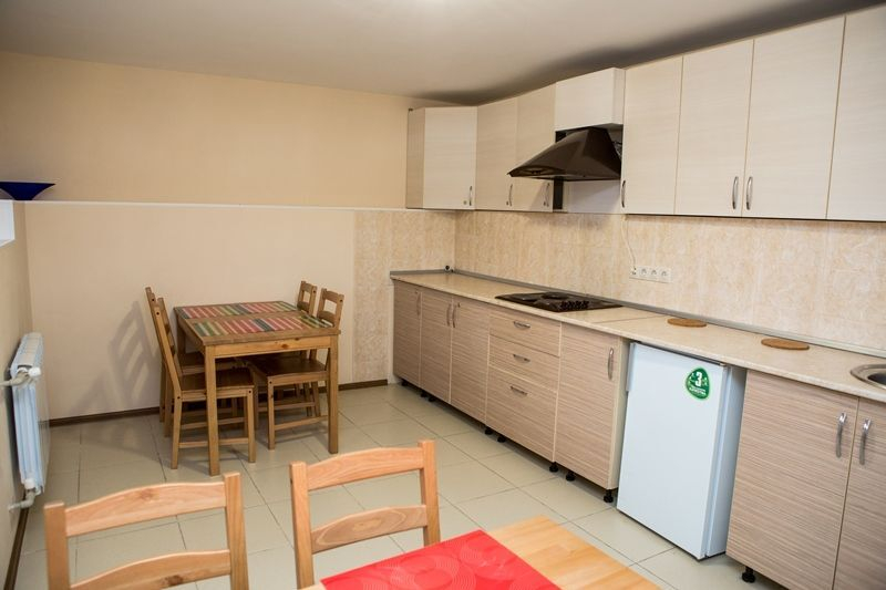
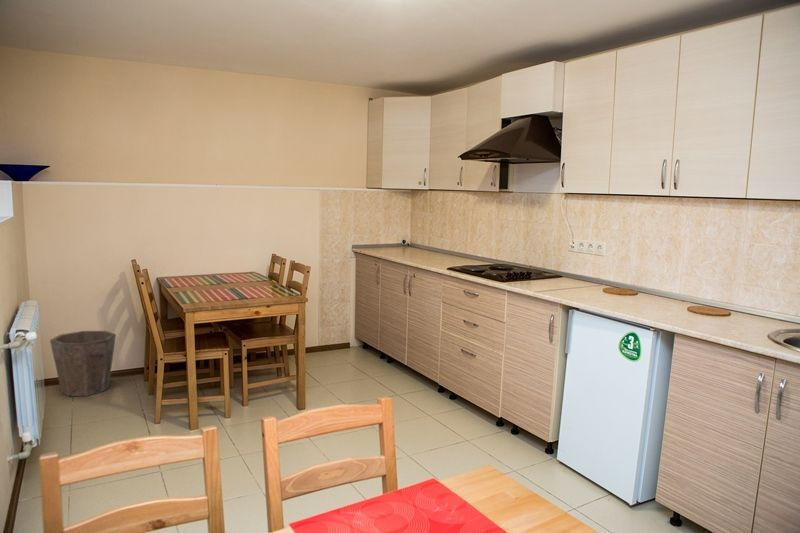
+ waste bin (84, 363)
